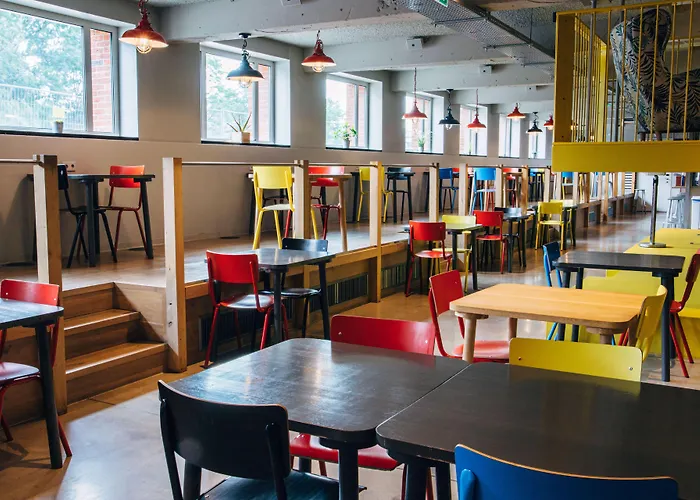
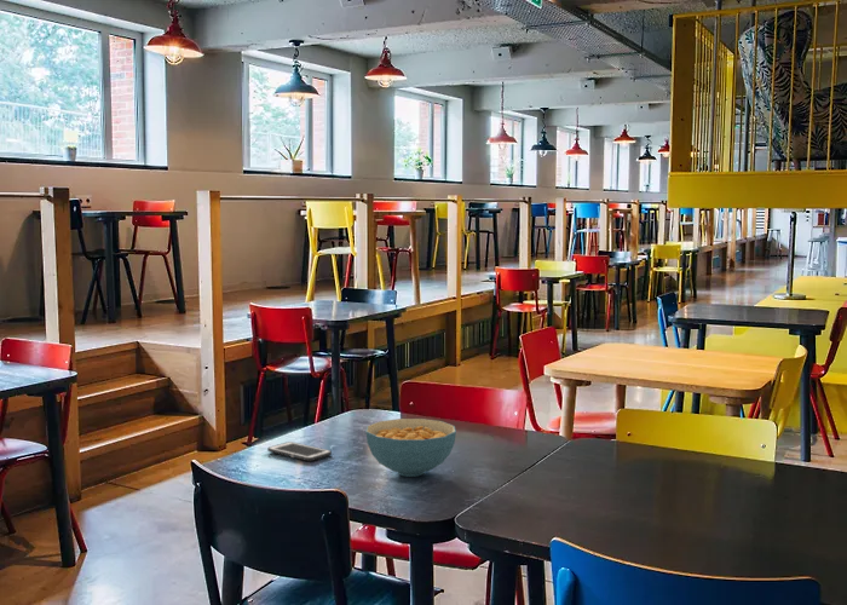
+ cell phone (299, 451)
+ cereal bowl (410, 450)
